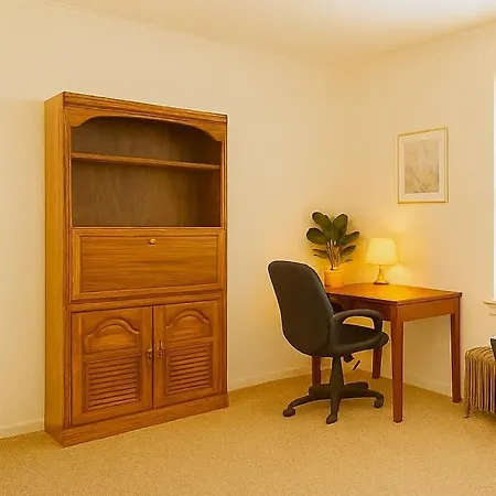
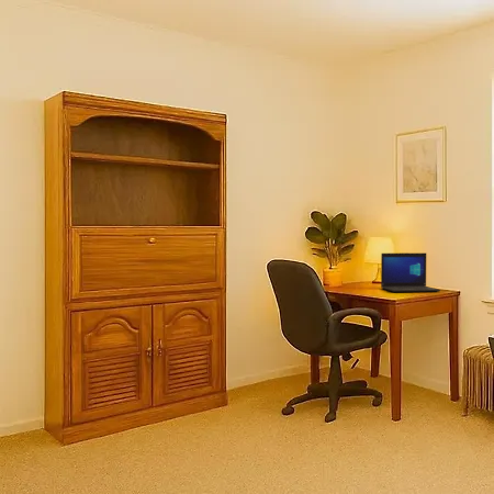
+ laptop (409, 271)
